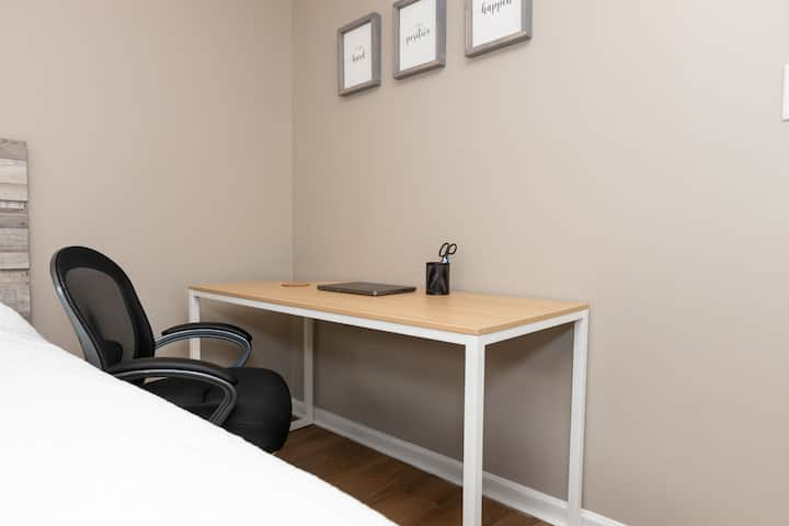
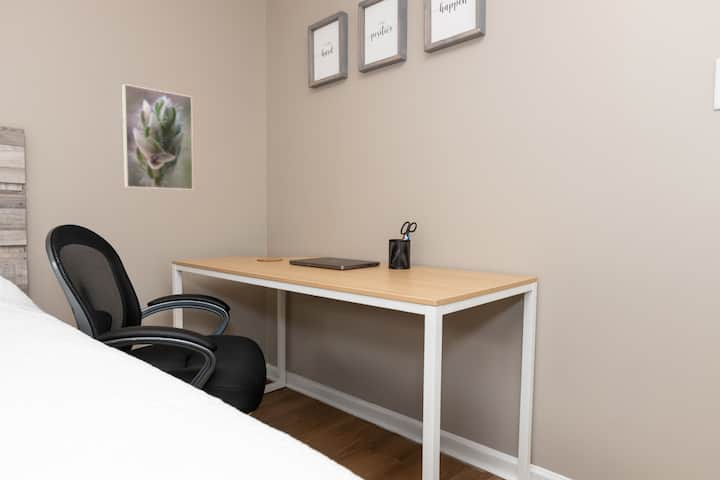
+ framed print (159, 140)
